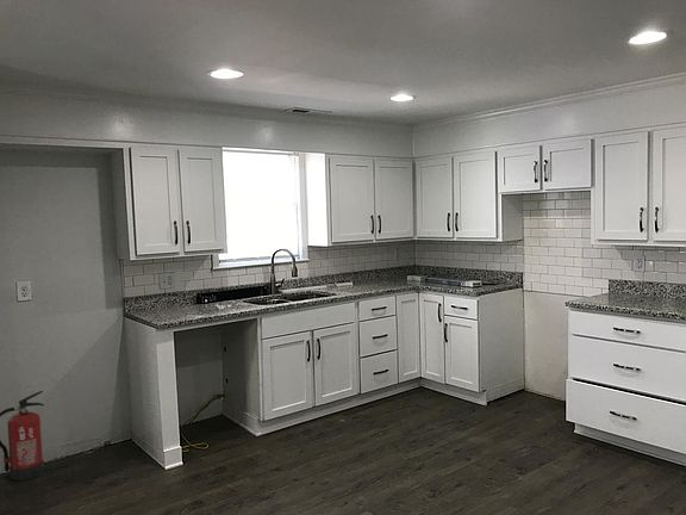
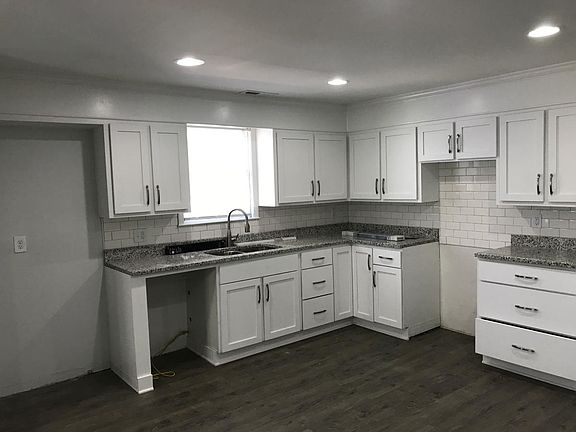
- fire extinguisher (19, 435)
